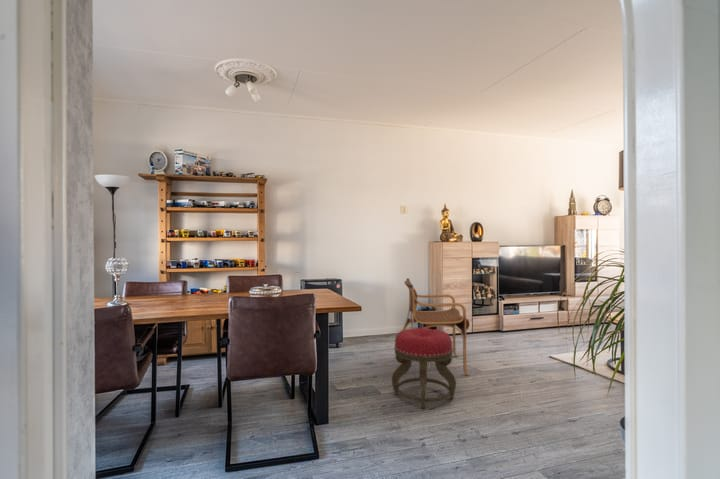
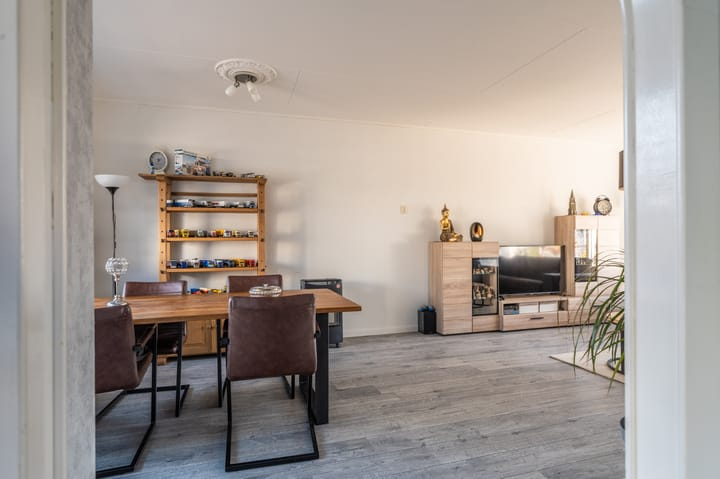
- stool (423, 364)
- armchair (431, 322)
